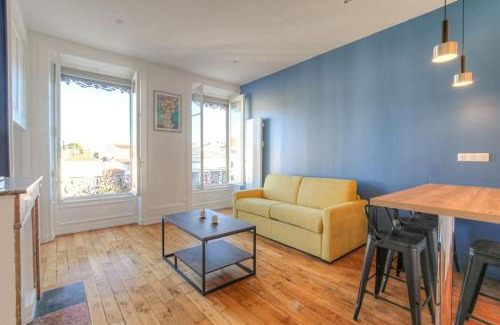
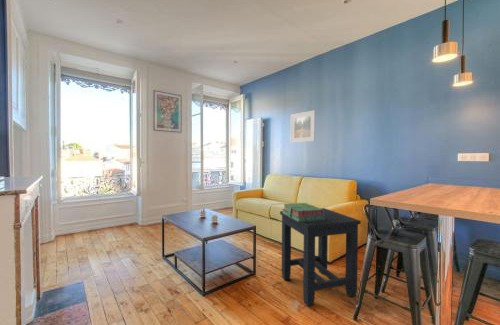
+ stack of books (302, 211)
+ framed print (302, 127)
+ side table (318, 251)
